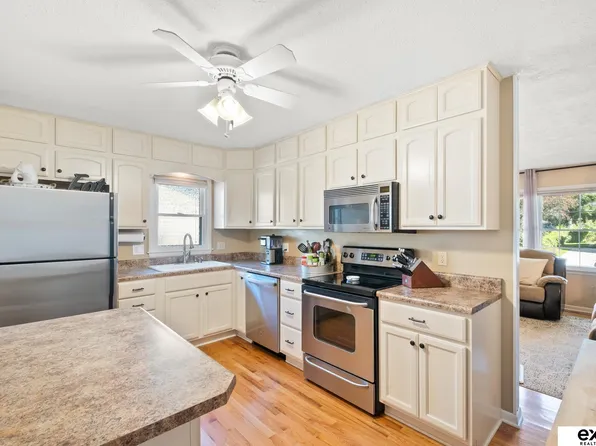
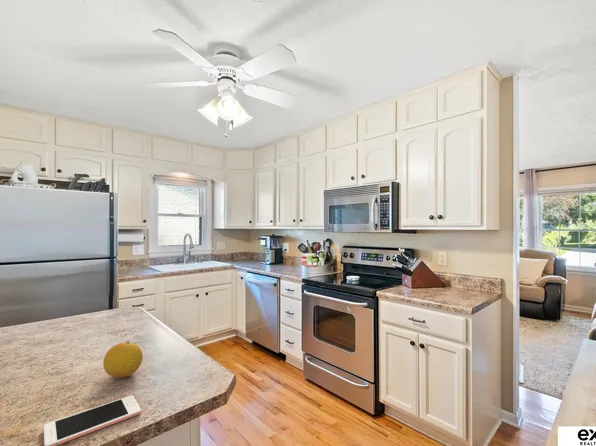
+ cell phone (94, 418)
+ fruit (123, 359)
